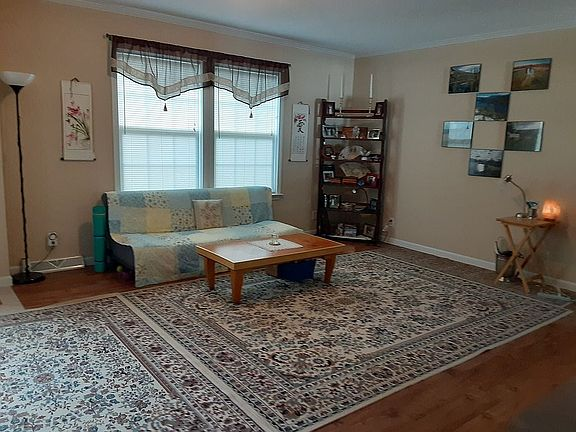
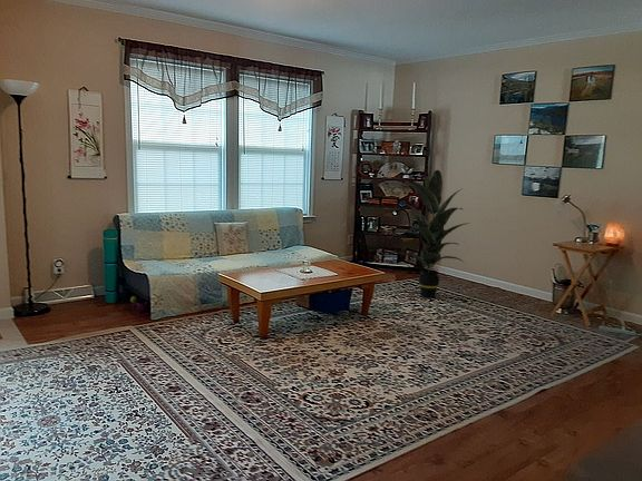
+ indoor plant (429, 234)
